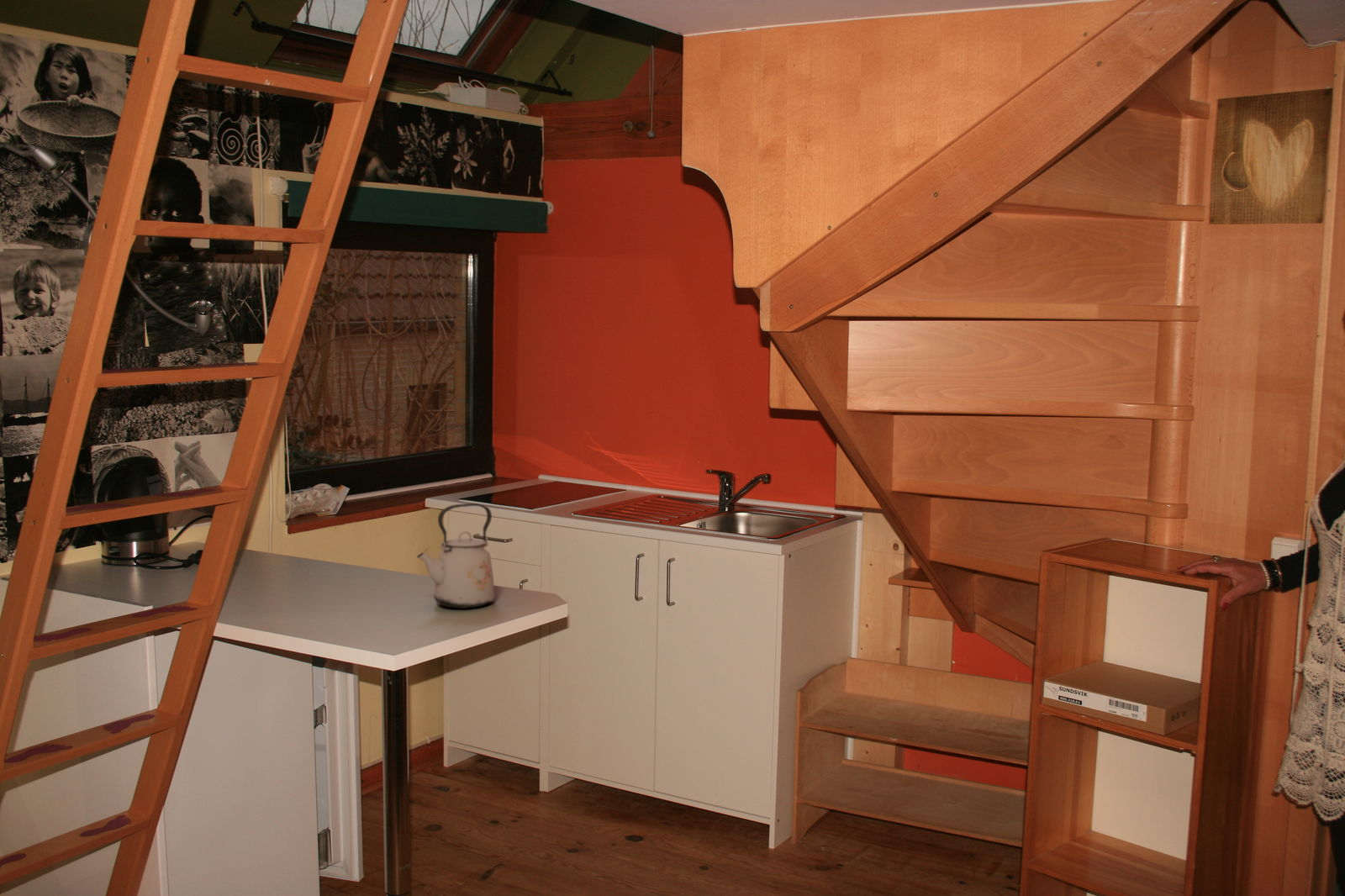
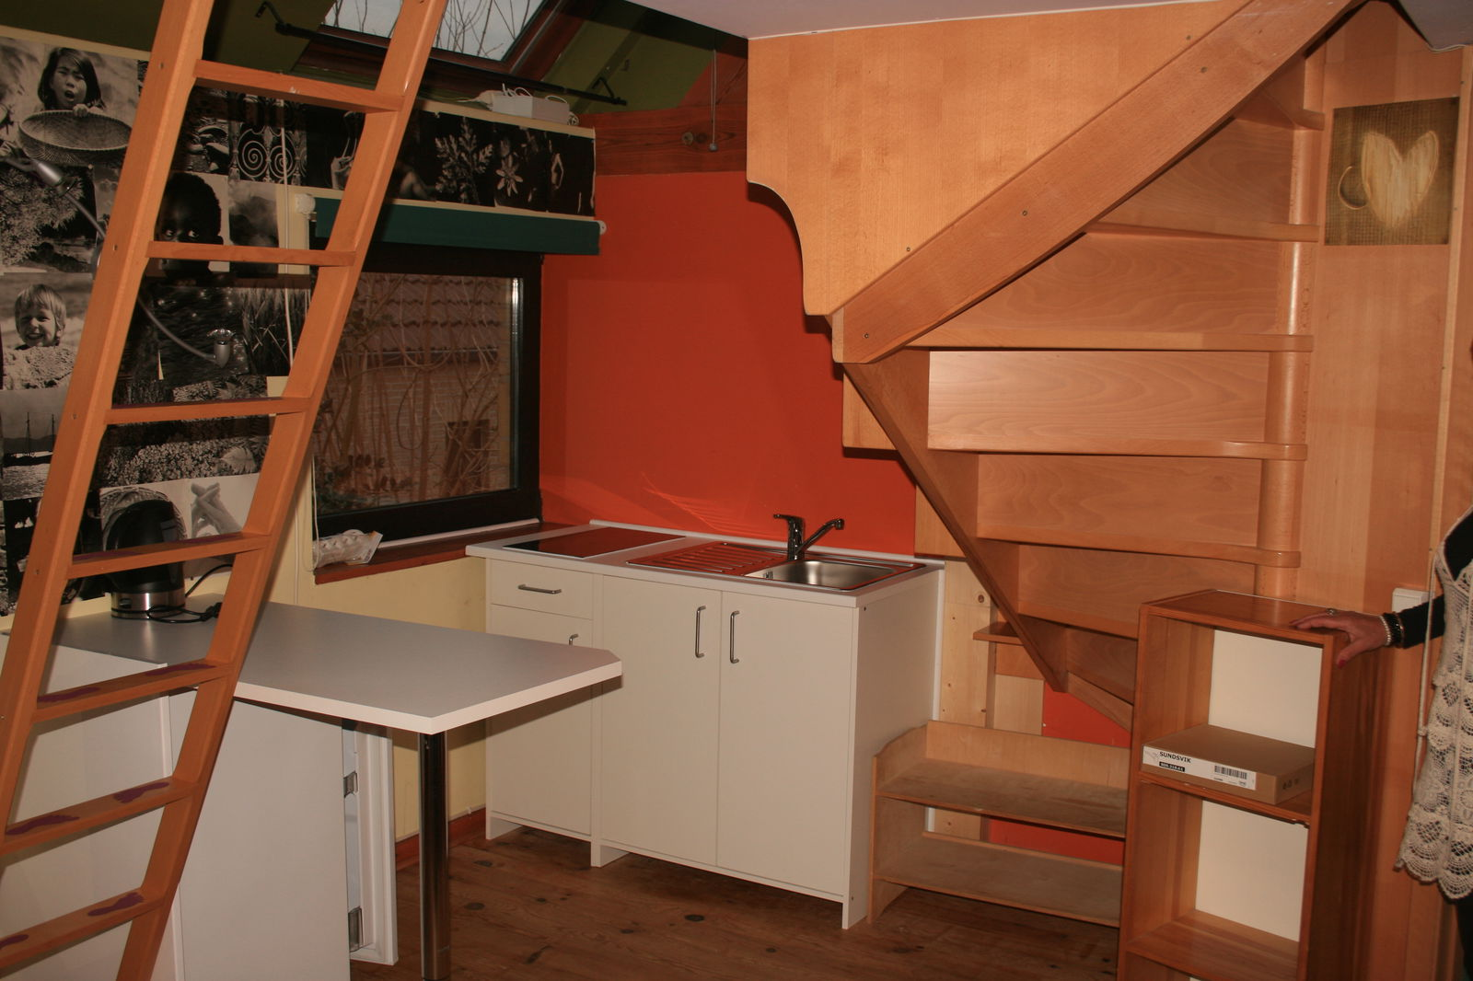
- kettle (454, 556)
